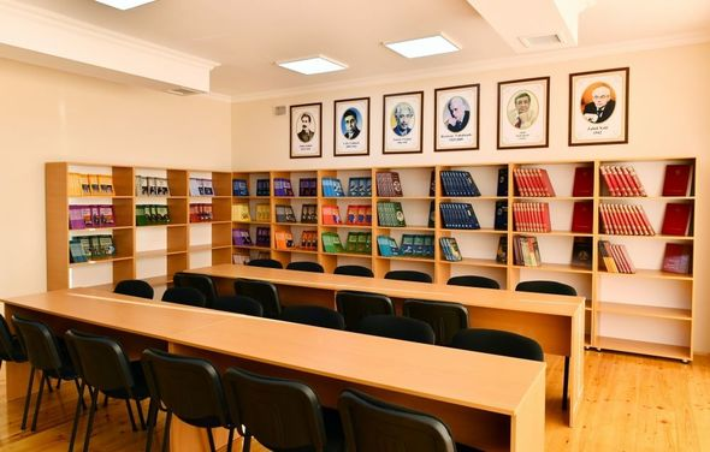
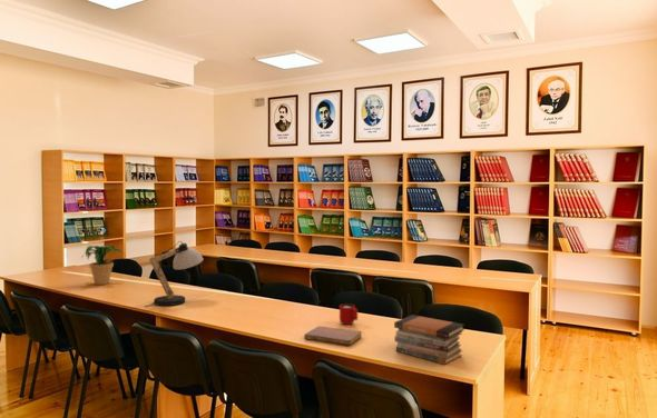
+ potted plant (101, 263)
+ book stack (428, 338)
+ notebook (333, 335)
+ desk lamp (174, 268)
+ mug (349, 315)
